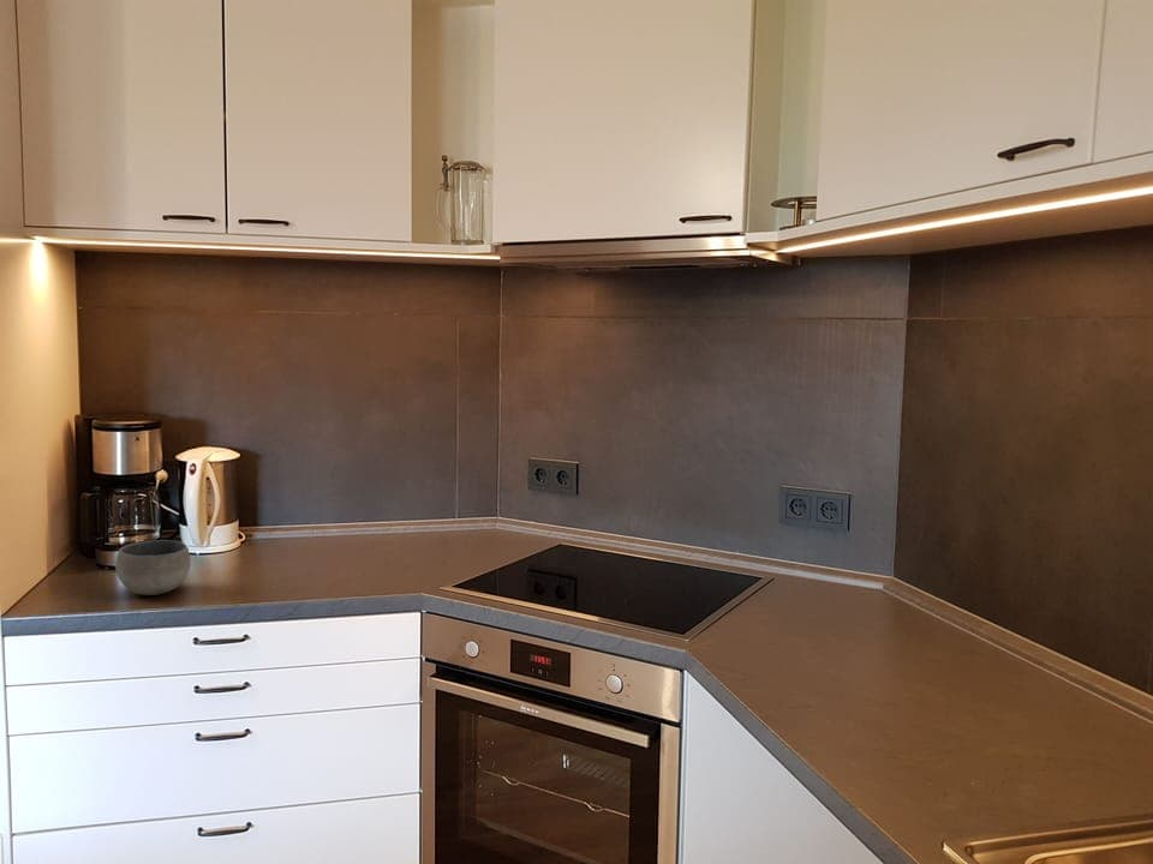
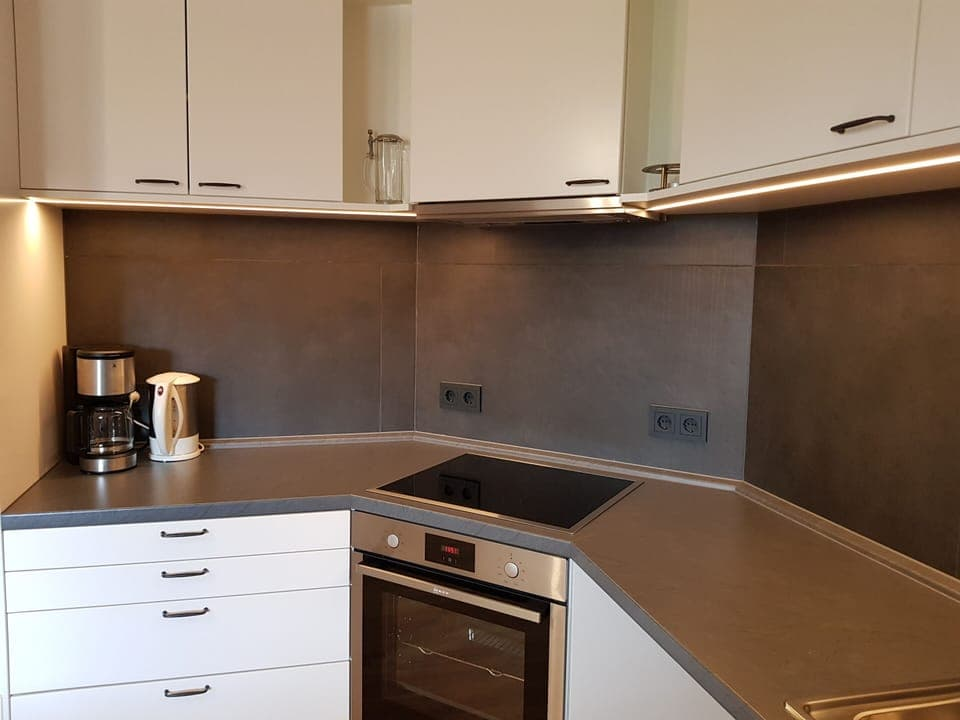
- bowl (153, 569)
